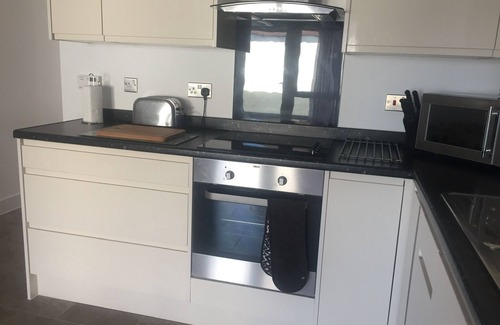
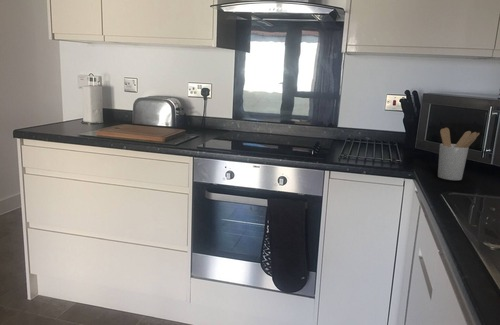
+ utensil holder (458, 153)
